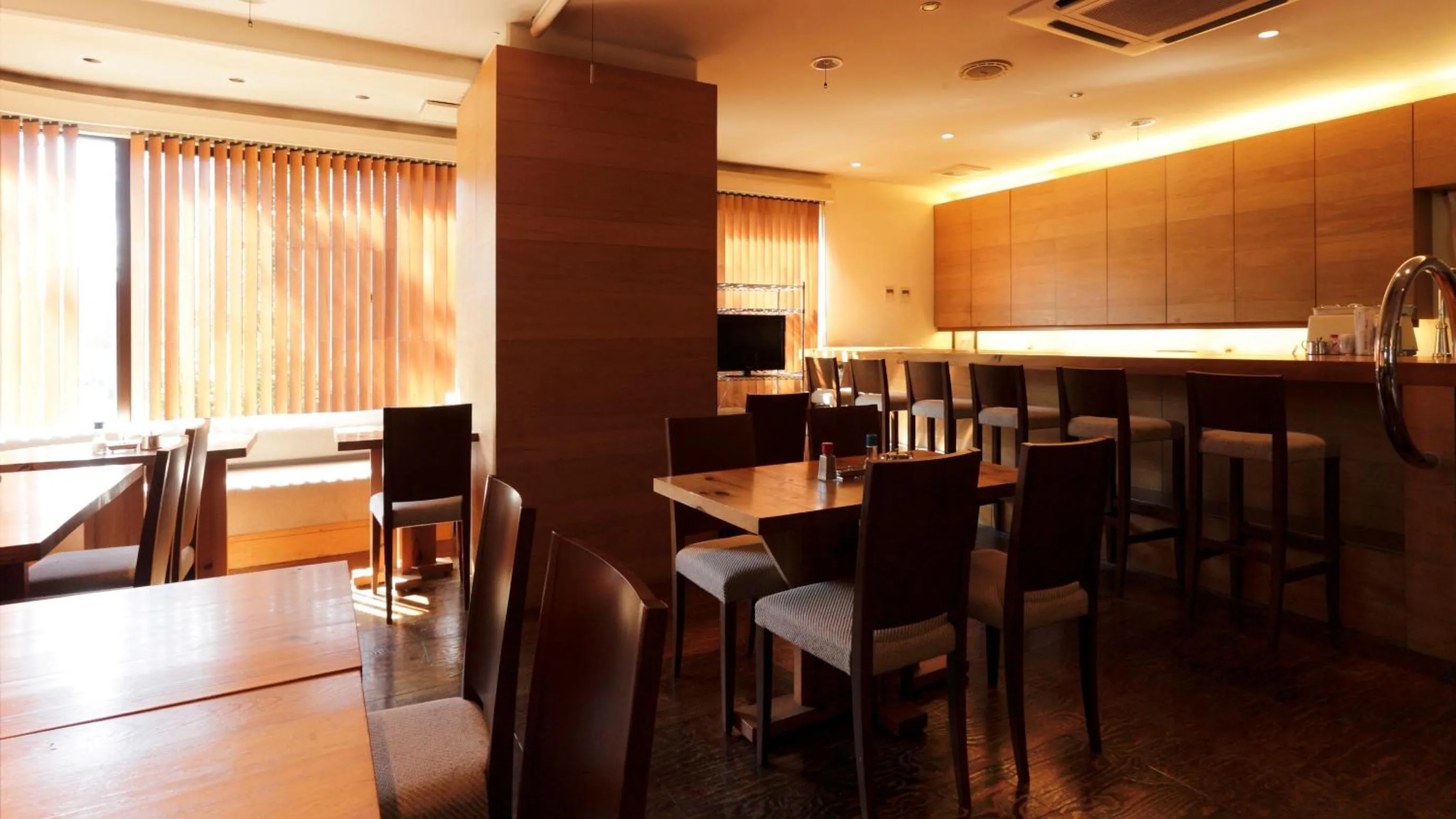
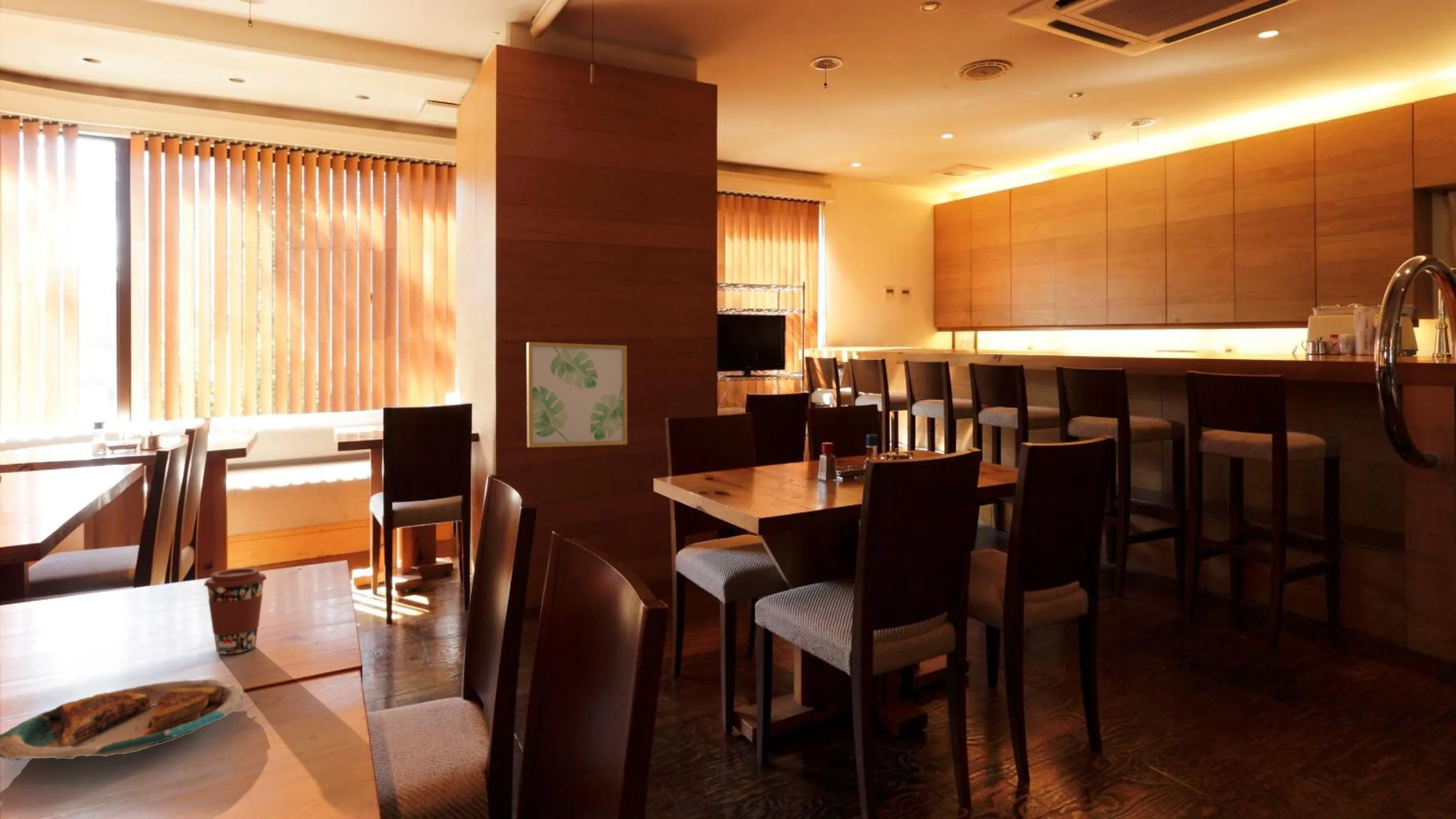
+ plate (125, 718)
+ coffee cup (236, 610)
+ wall art (578, 395)
